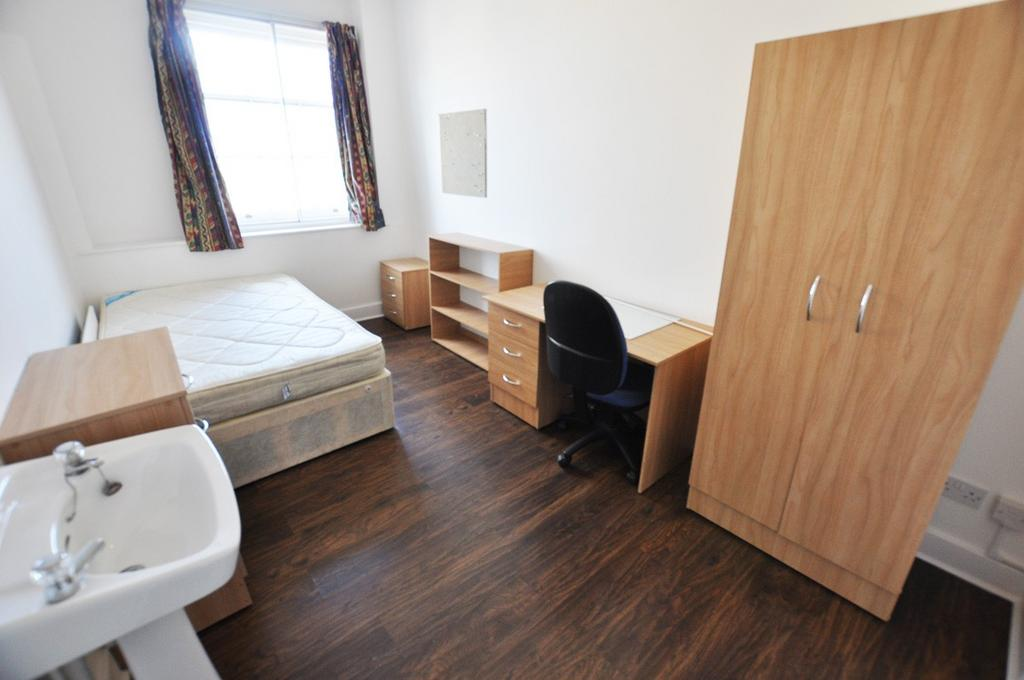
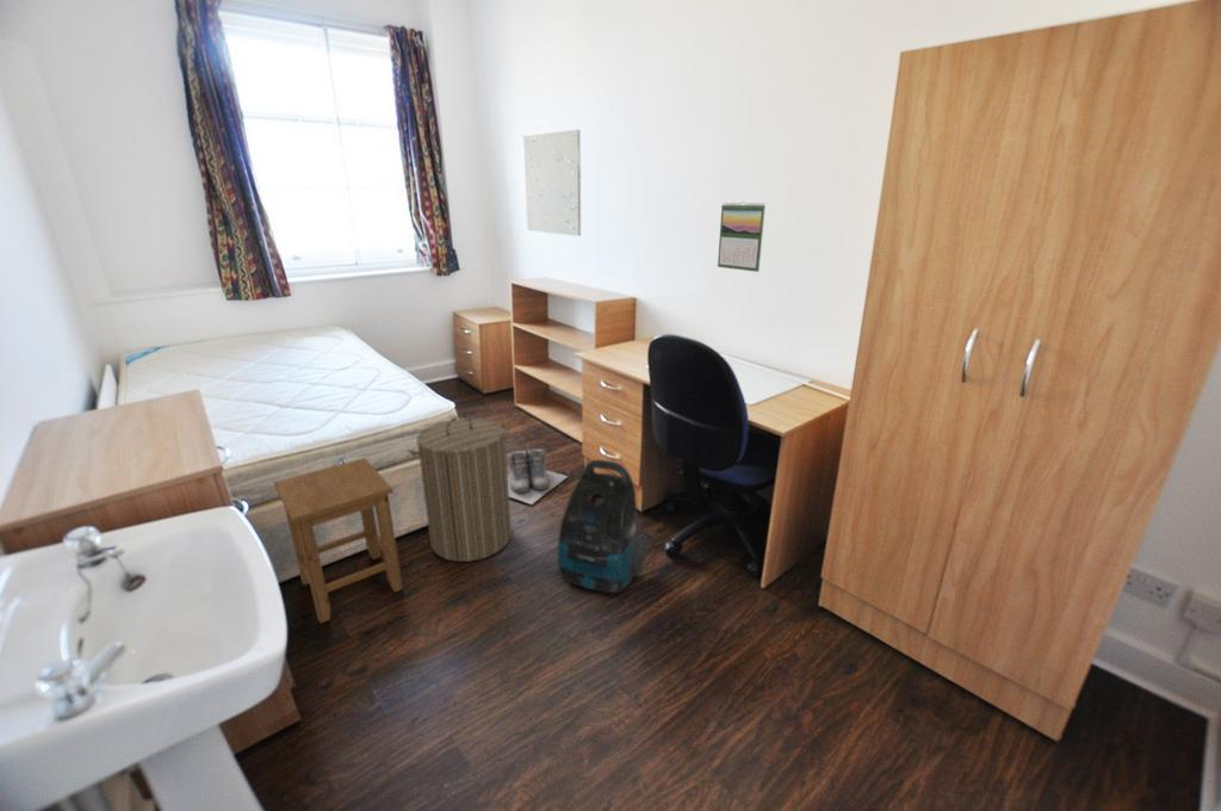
+ stool (343, 537)
+ vacuum cleaner (599, 524)
+ boots (526, 468)
+ calendar (739, 236)
+ laundry hamper (465, 479)
